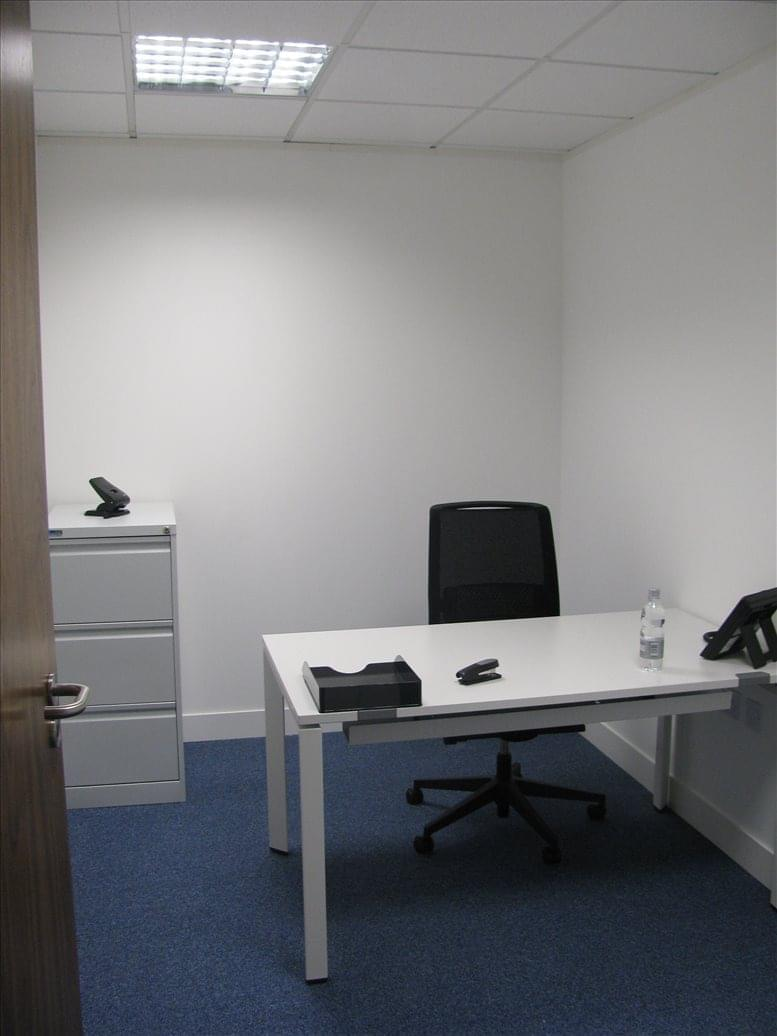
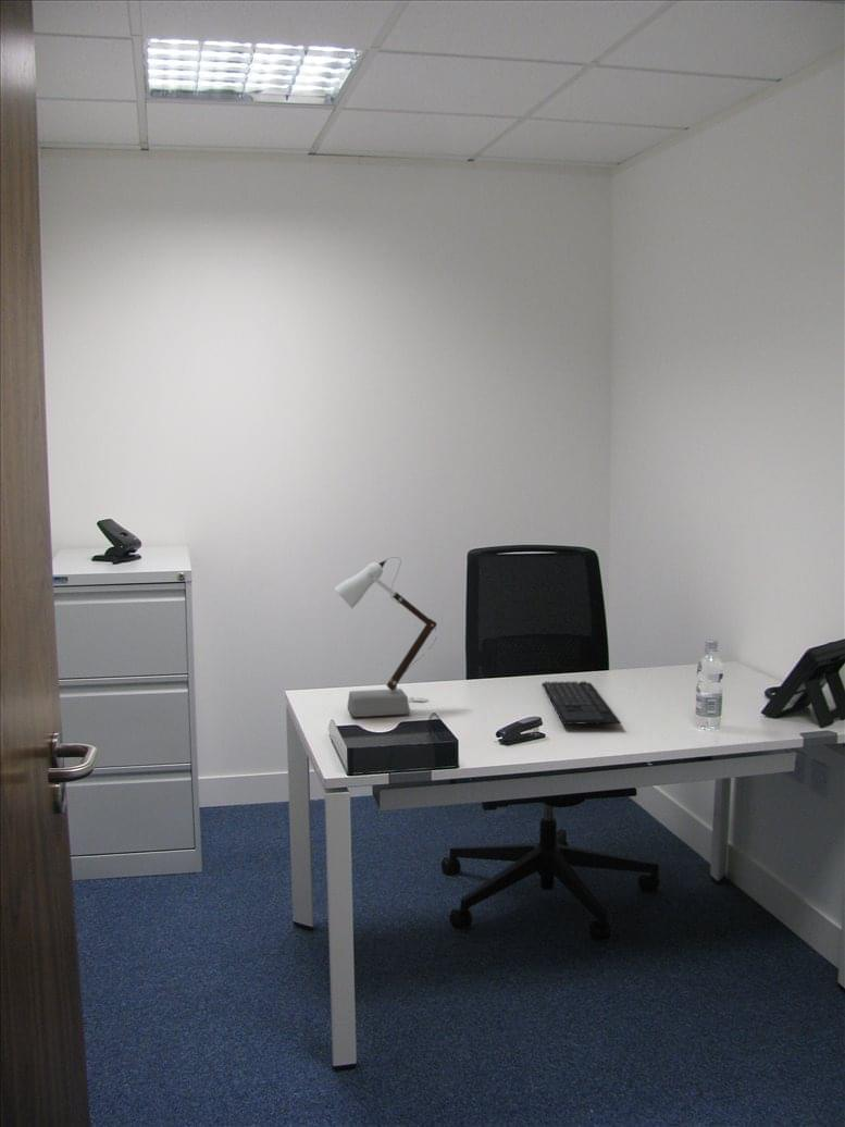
+ desk lamp (411, 646)
+ keyboard (577, 702)
